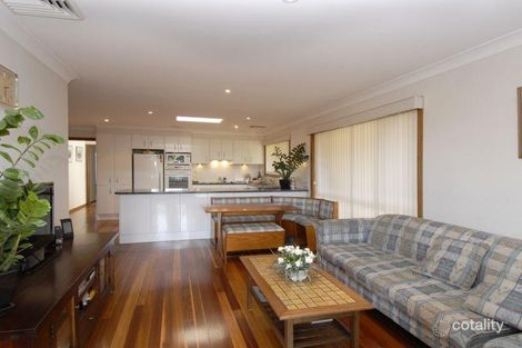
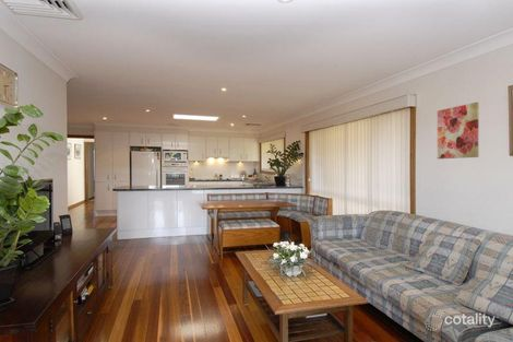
+ wall art (456, 132)
